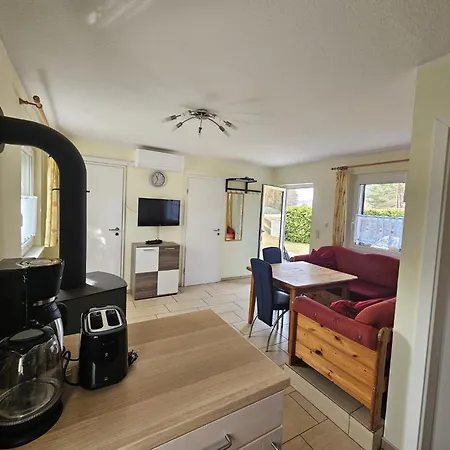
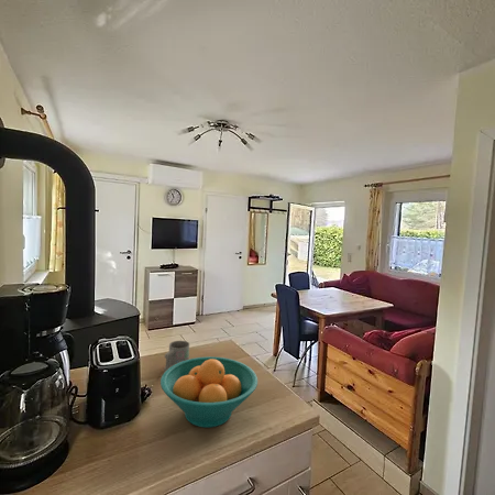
+ mug (175, 356)
+ fruit bowl (209, 386)
